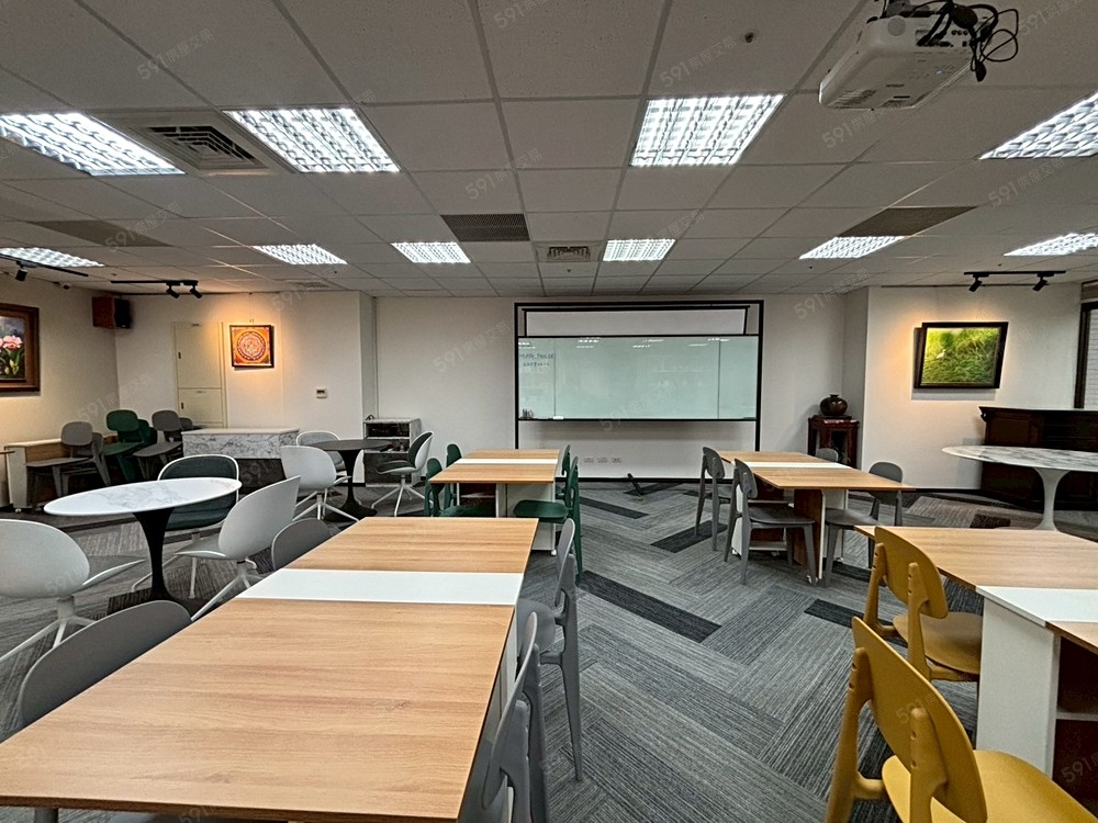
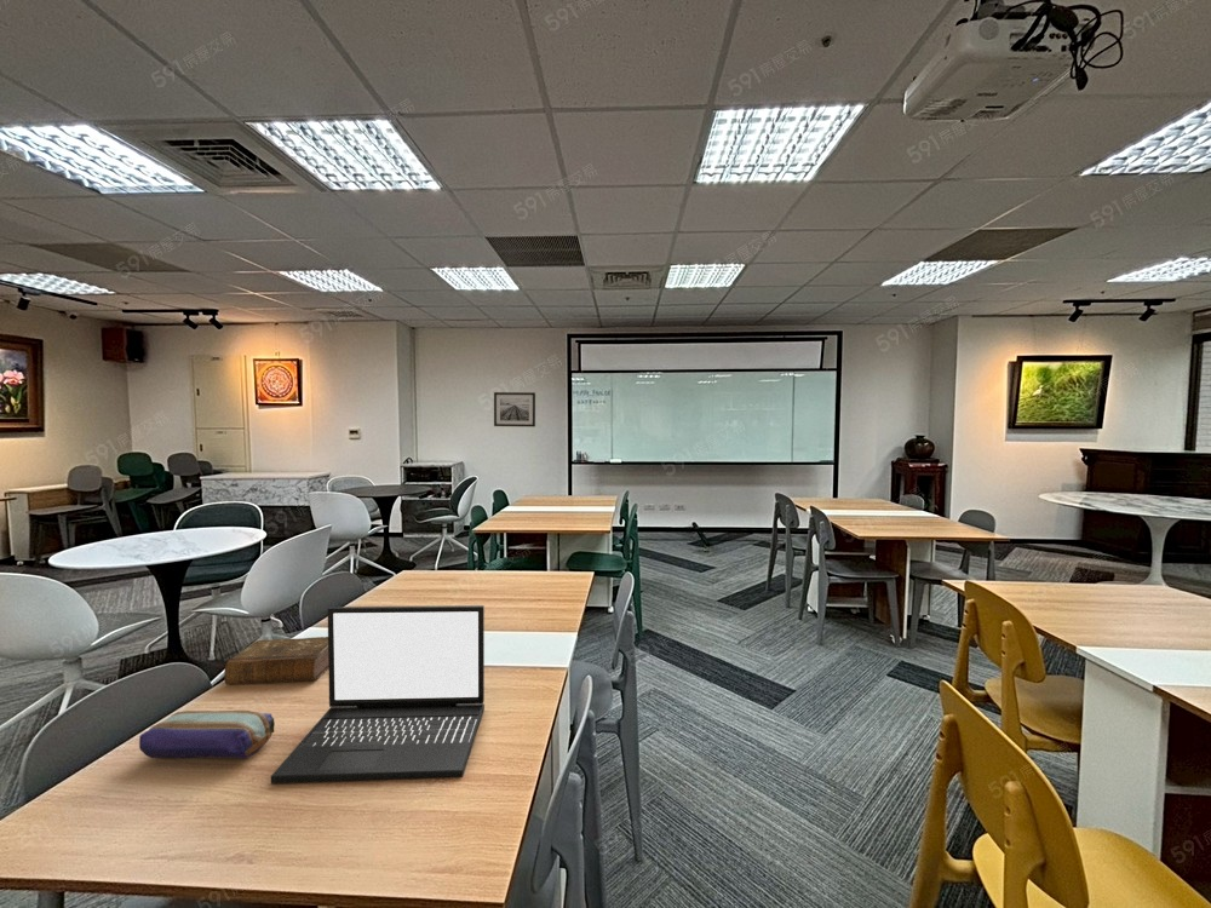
+ pencil case (208, 735)
+ wall art (513, 409)
+ laptop (389, 684)
+ book (285, 659)
